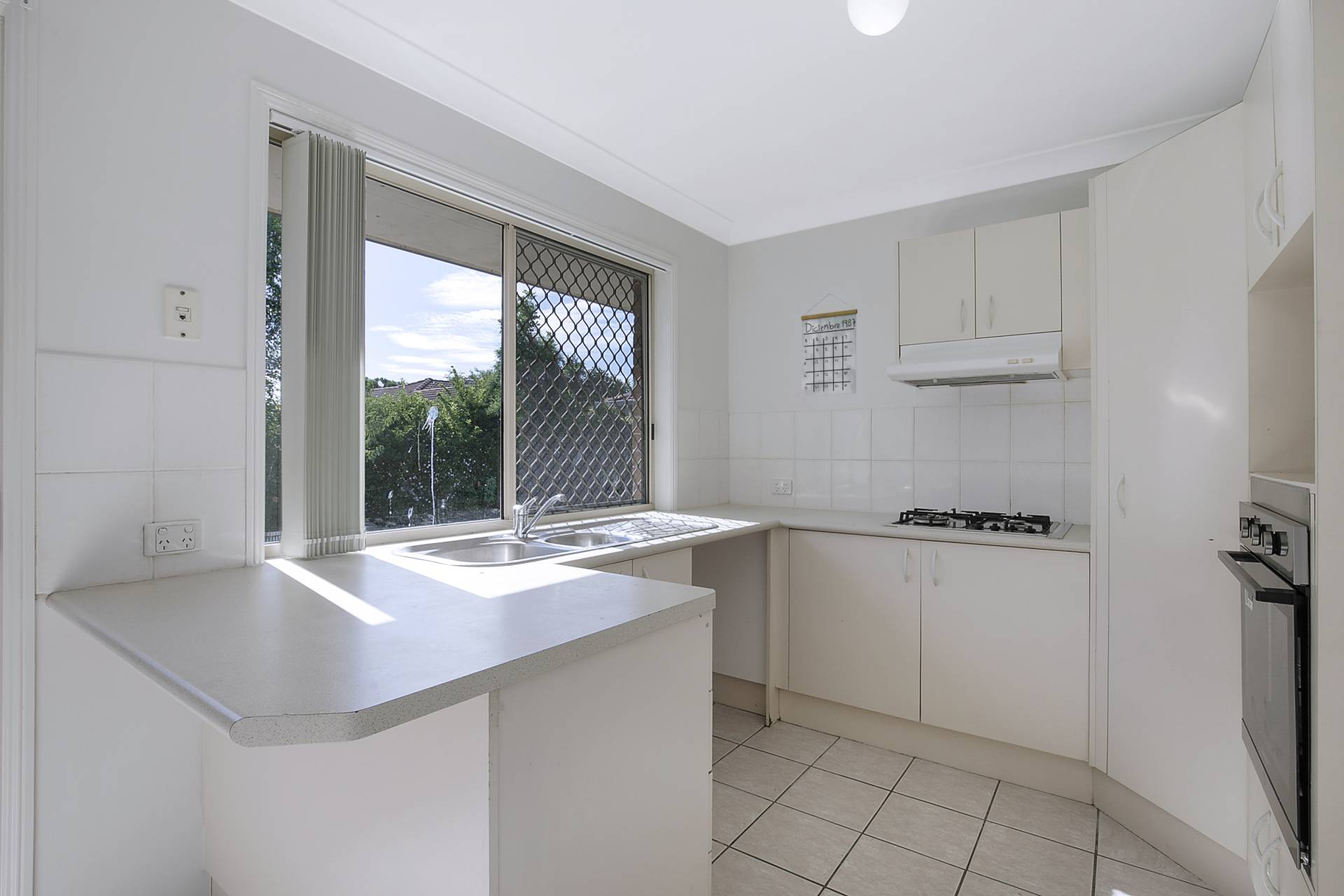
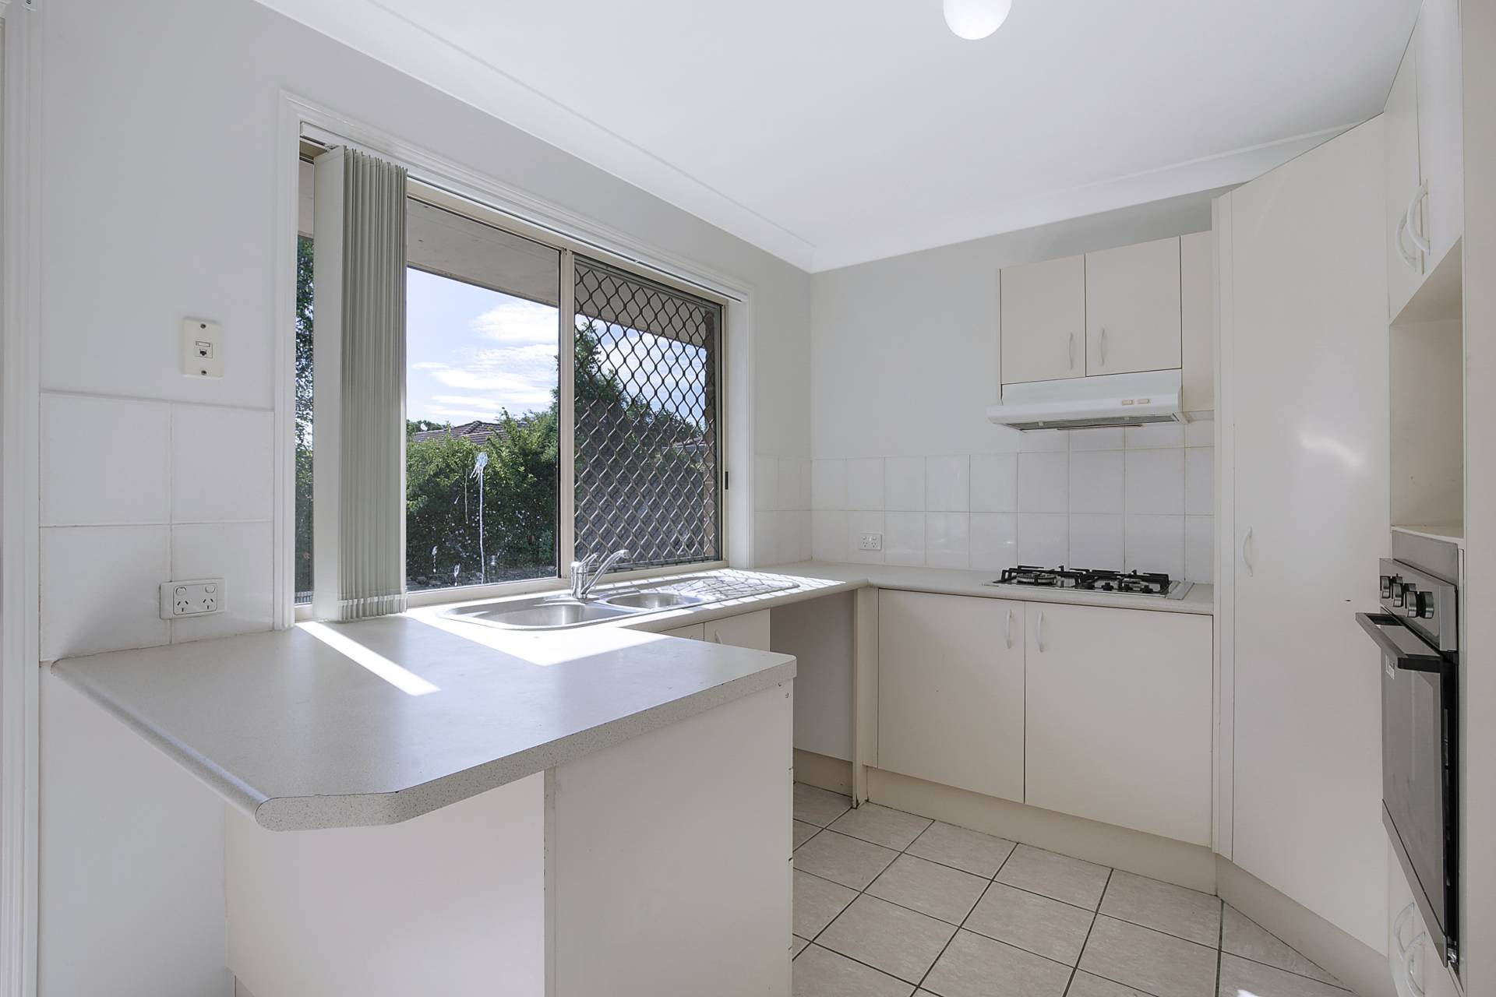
- calendar (828, 344)
